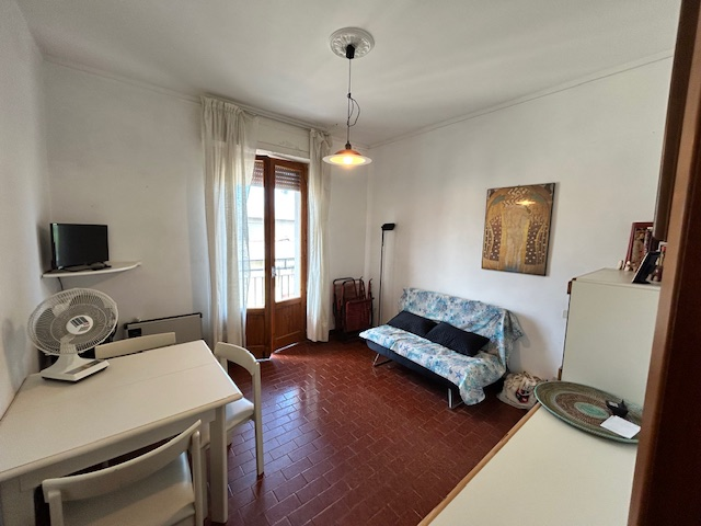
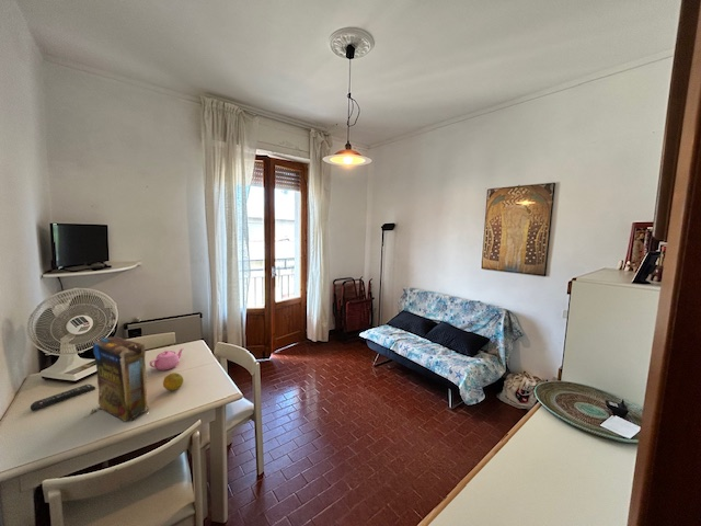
+ cereal box (115, 378)
+ fruit (173, 381)
+ teapot (168, 358)
+ remote control (65, 396)
